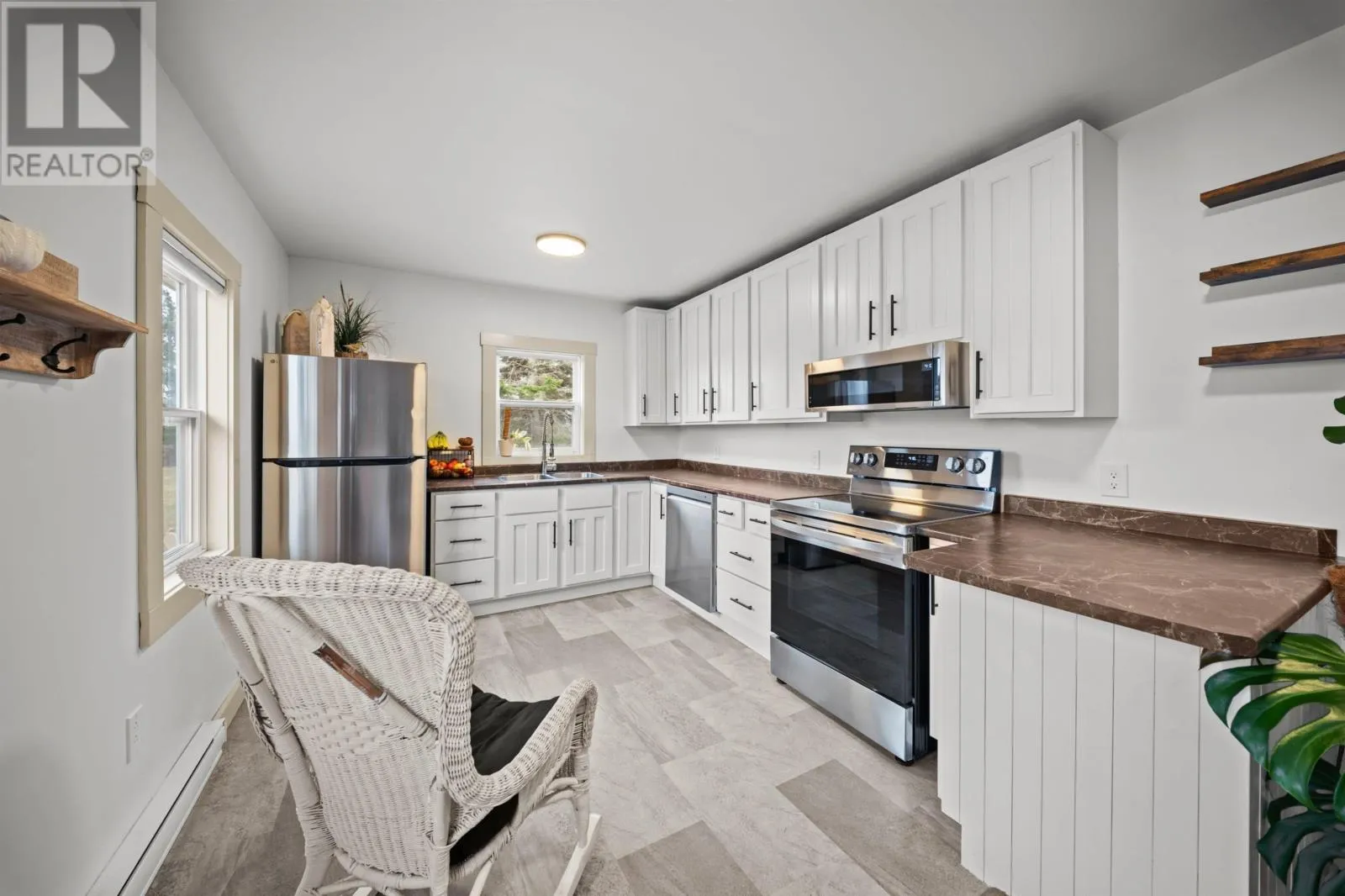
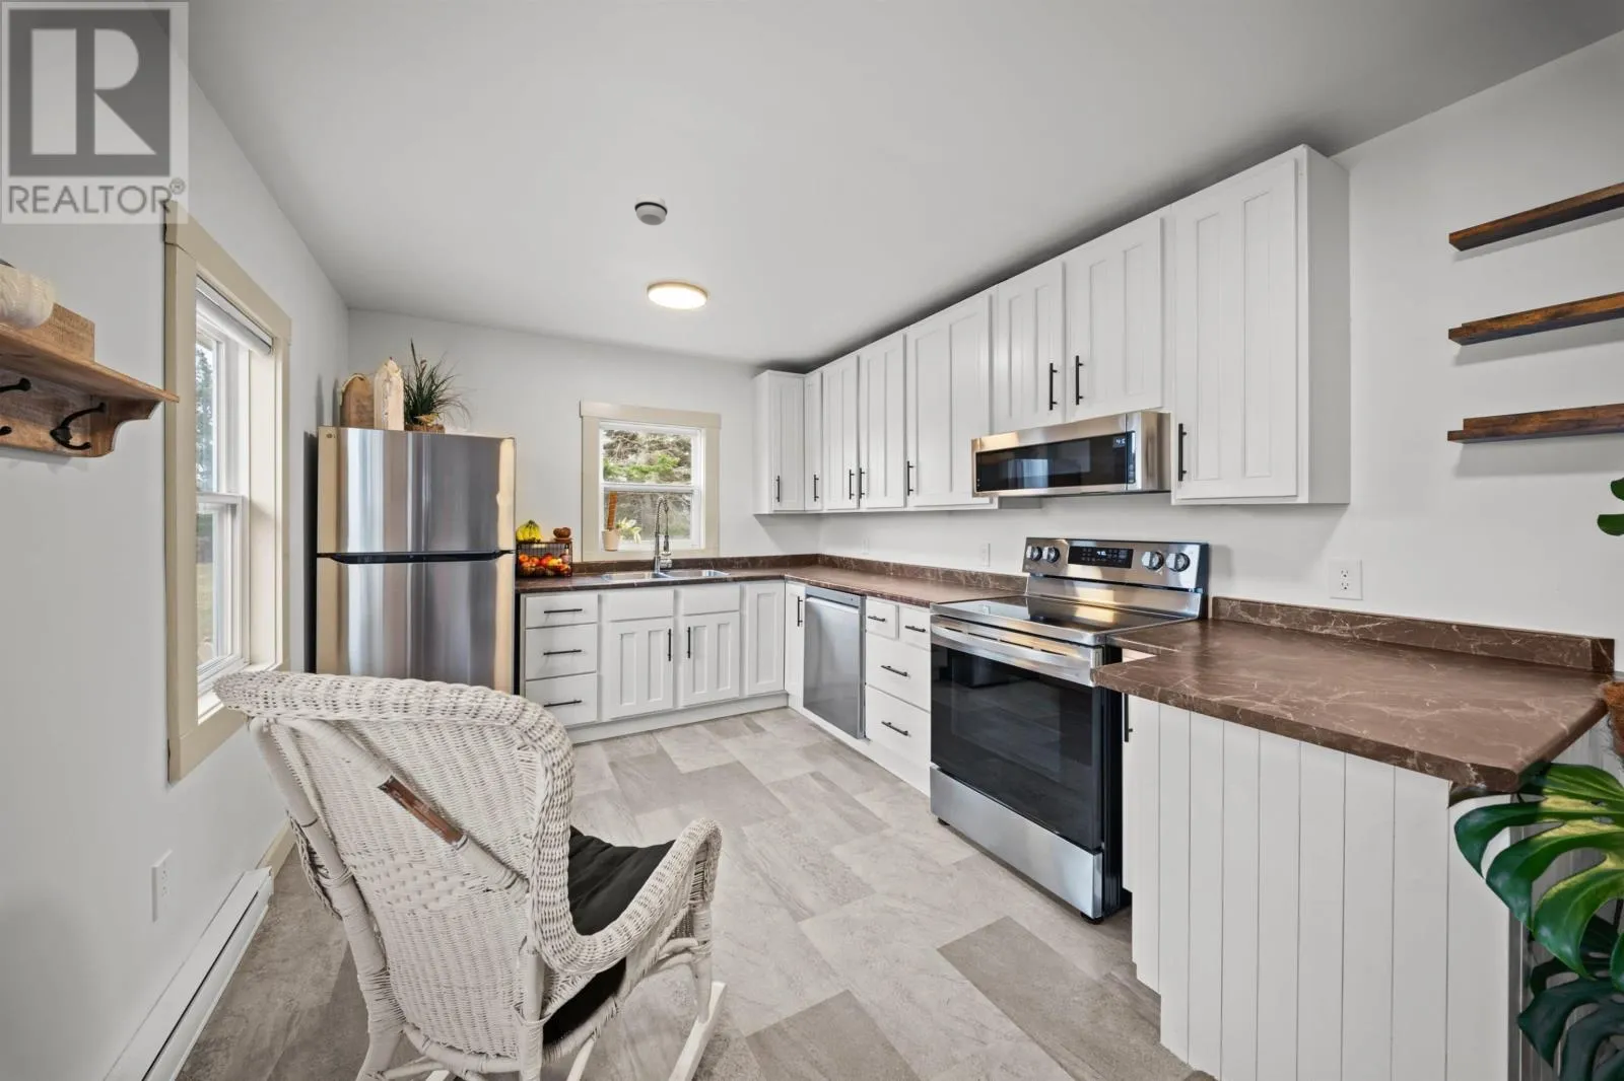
+ smoke detector (651, 210)
